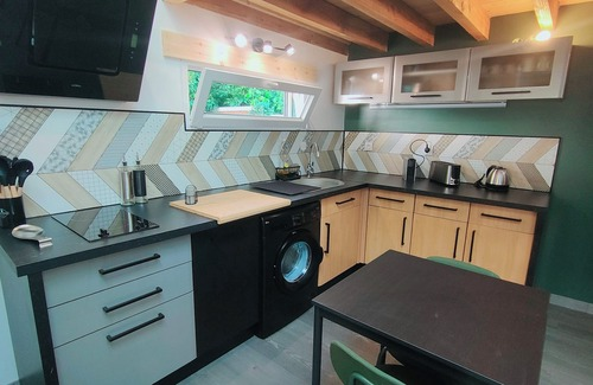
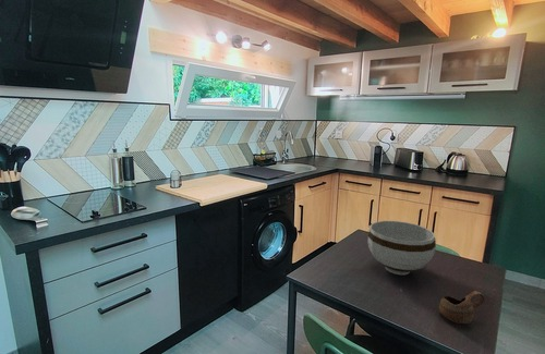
+ bowl (399, 249)
+ cup (461, 306)
